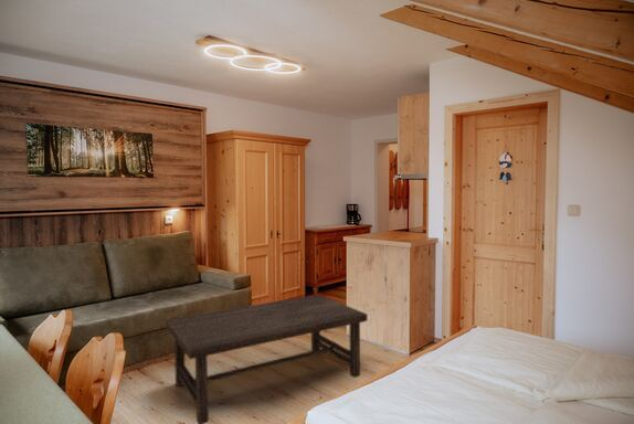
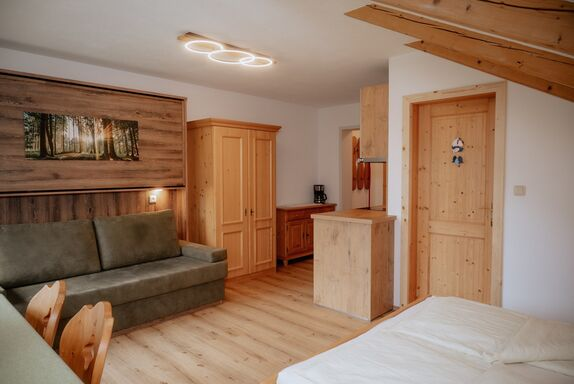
- coffee table (265, 342)
